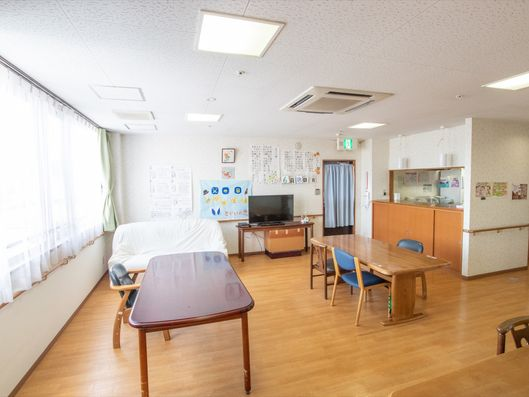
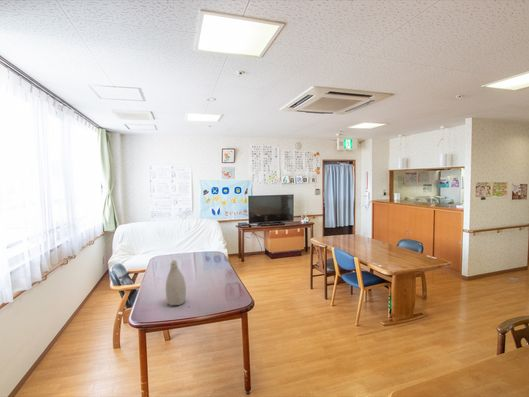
+ vase (175, 281)
